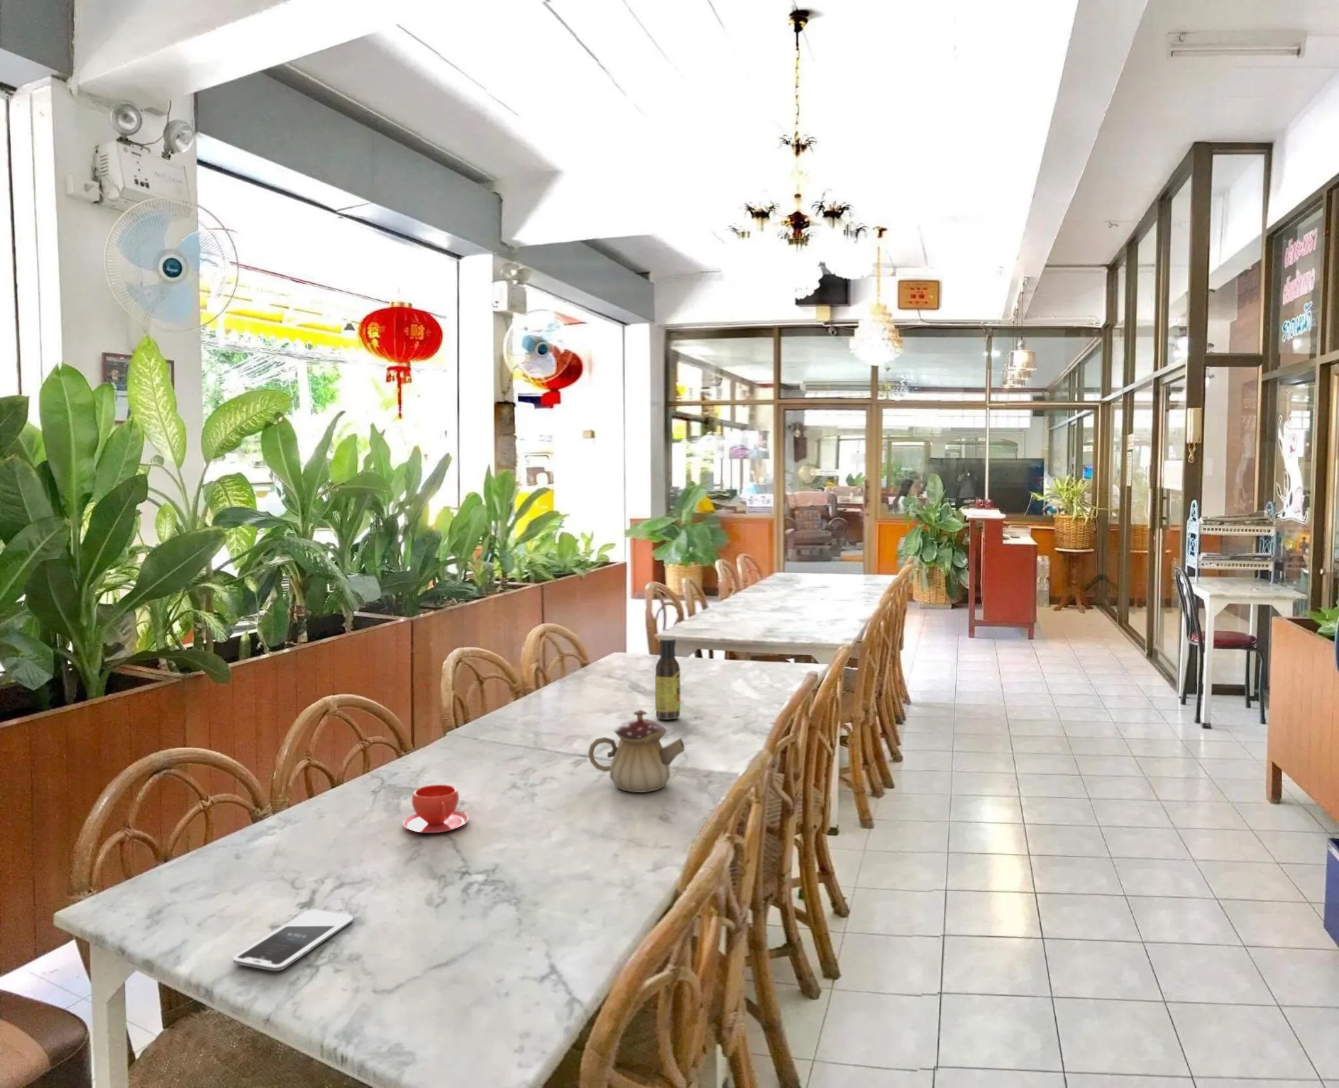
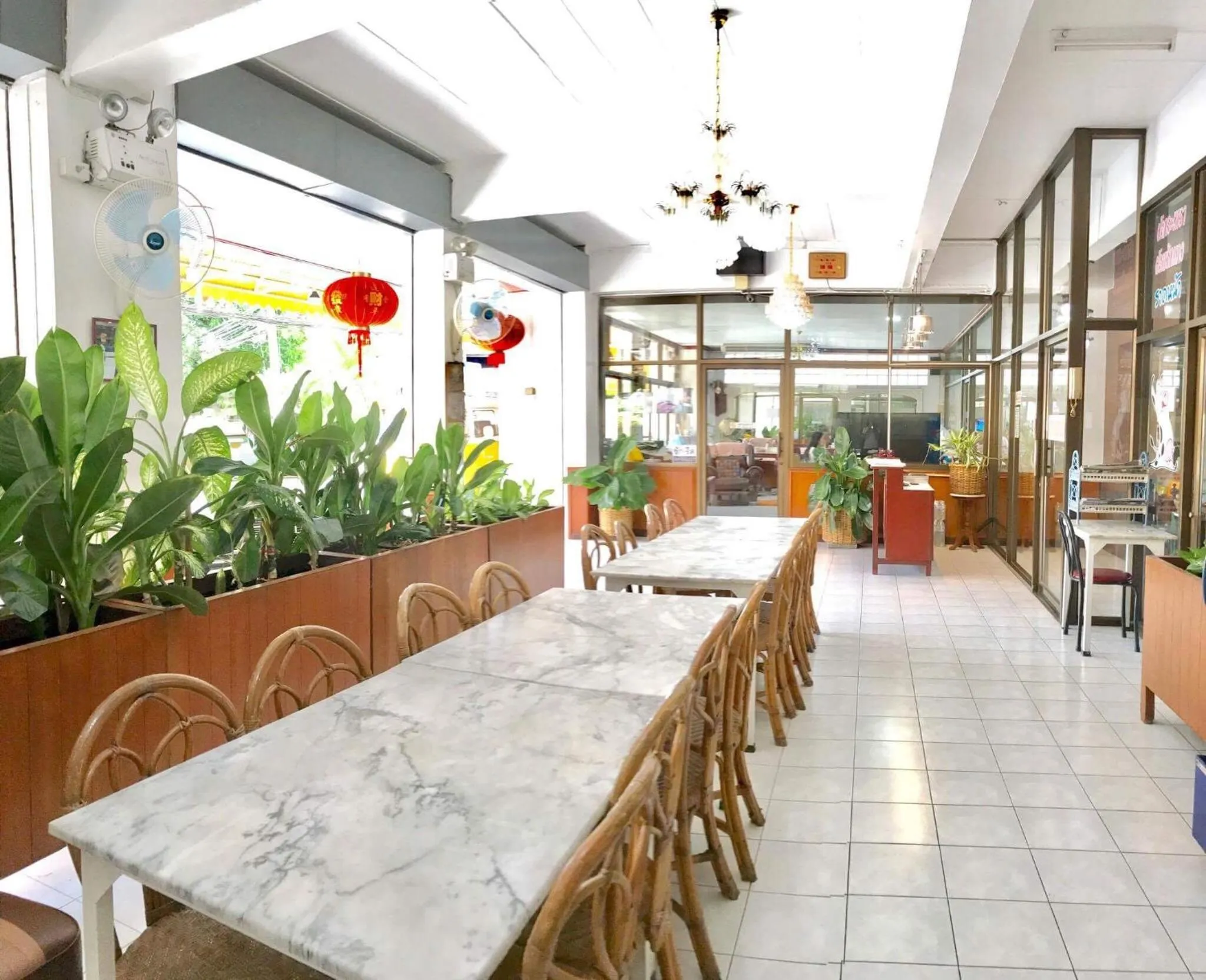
- teacup (436, 807)
- teapot (635, 747)
- sauce bottle (667, 678)
- smartphone (295, 938)
